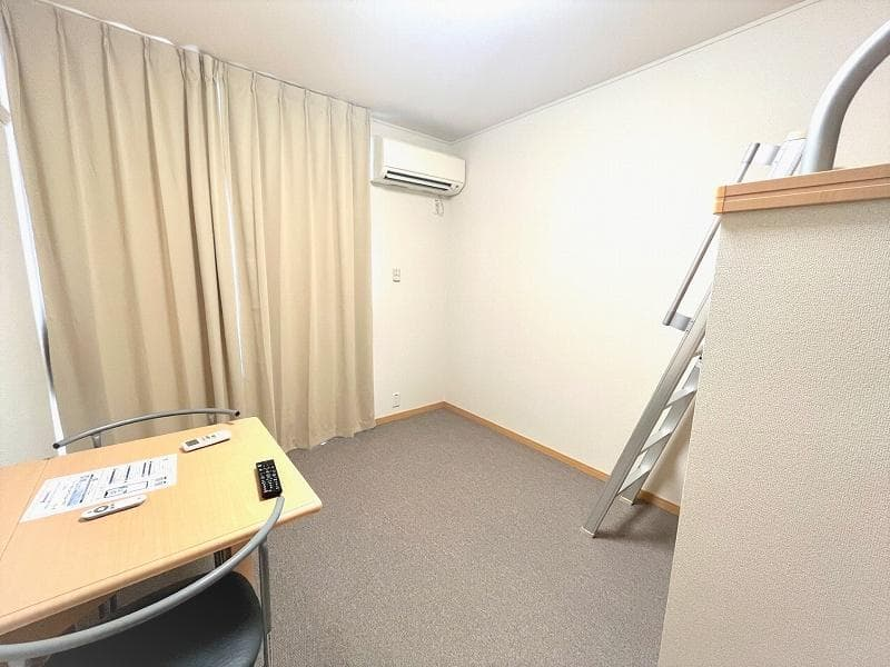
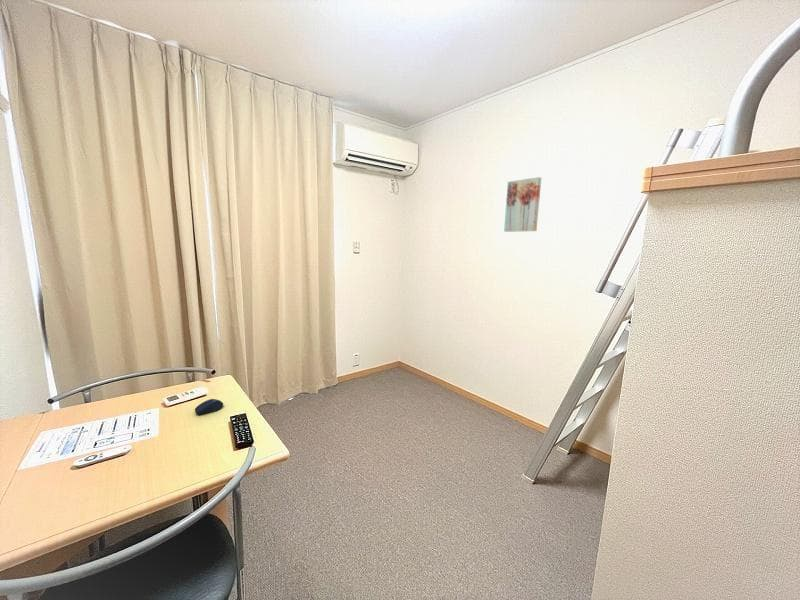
+ computer mouse (209, 404)
+ wall art (521, 205)
